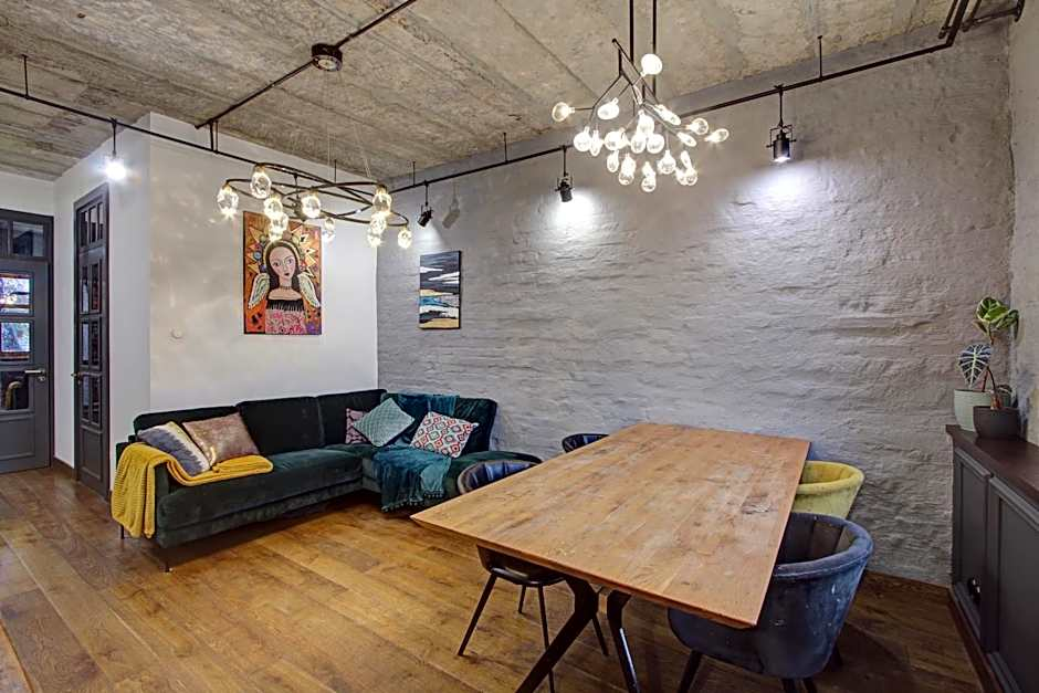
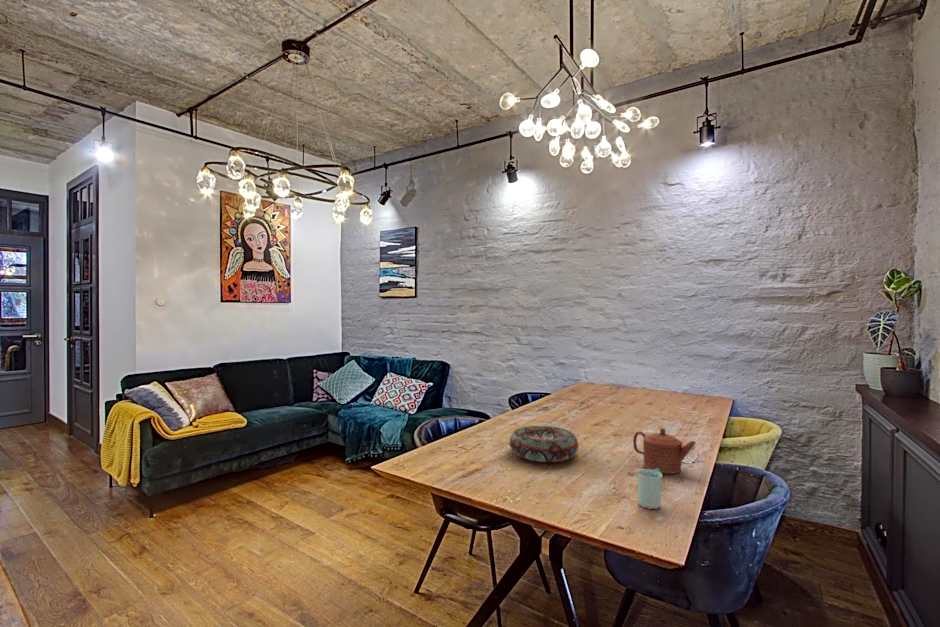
+ teapot (662, 448)
+ cup (648, 485)
+ decorative bowl (543, 443)
